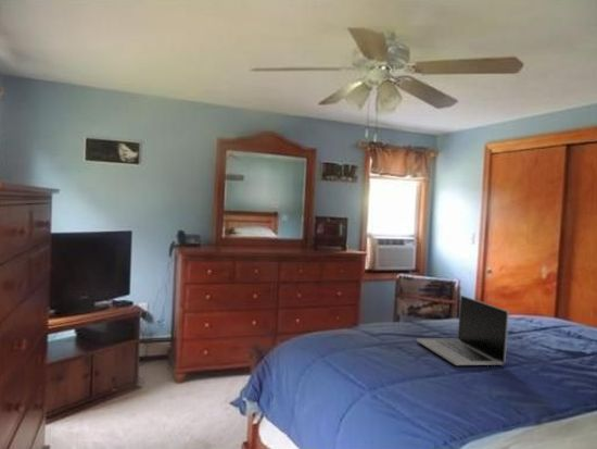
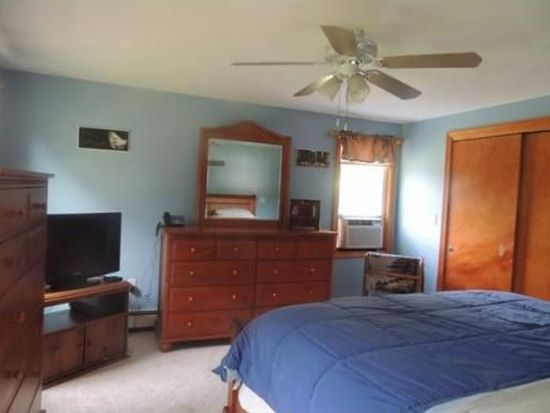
- laptop (458, 327)
